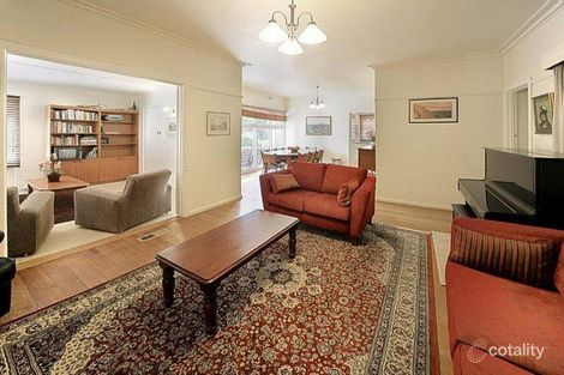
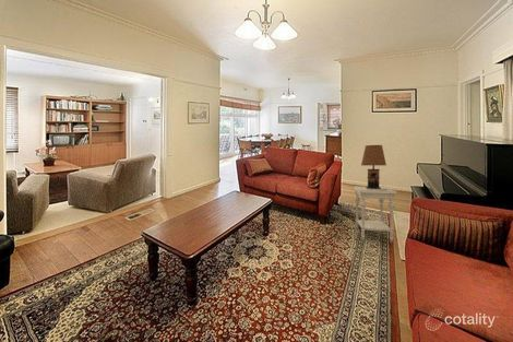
+ table lamp (373, 166)
+ side table (380, 212)
